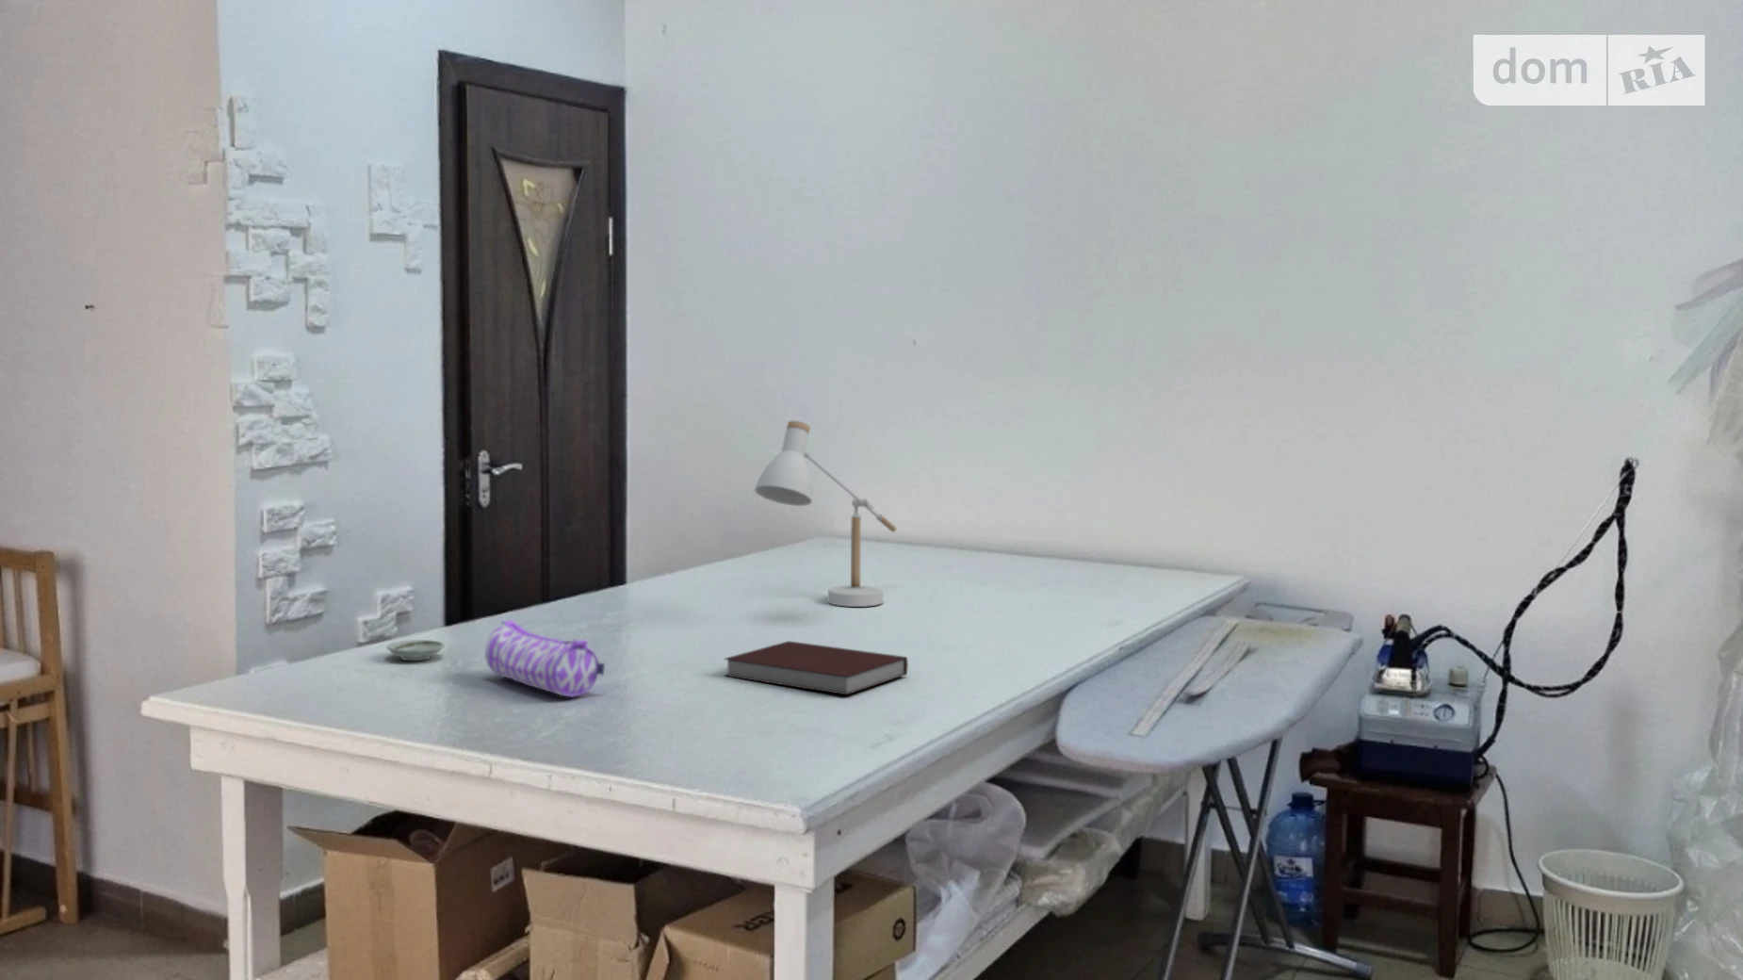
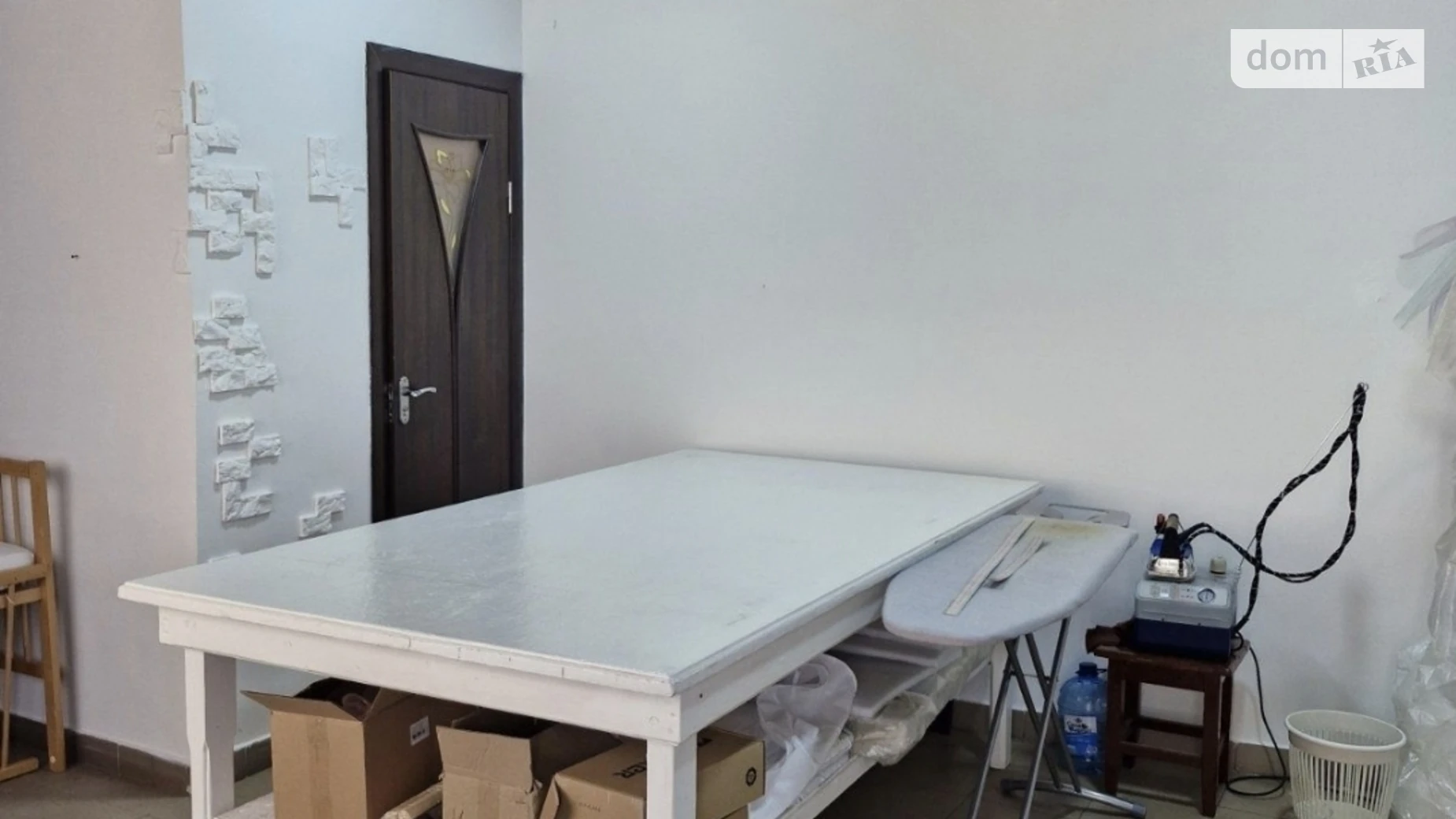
- saucer (415, 651)
- desk lamp (851, 516)
- notebook (816, 666)
- pencil case (541, 658)
